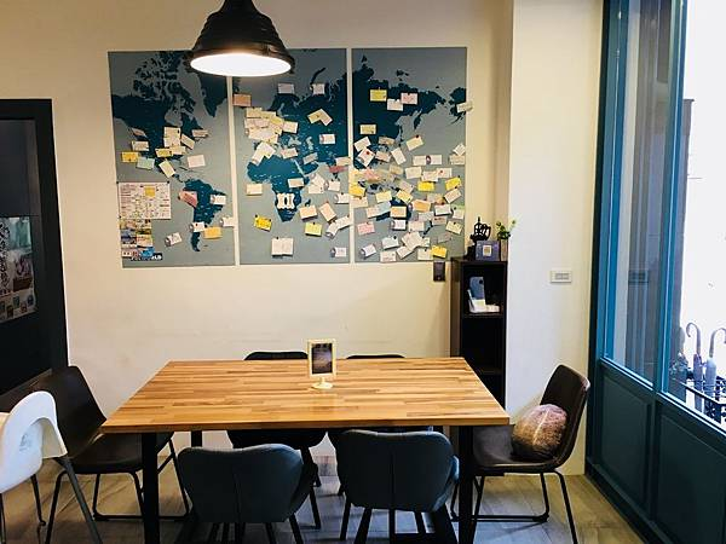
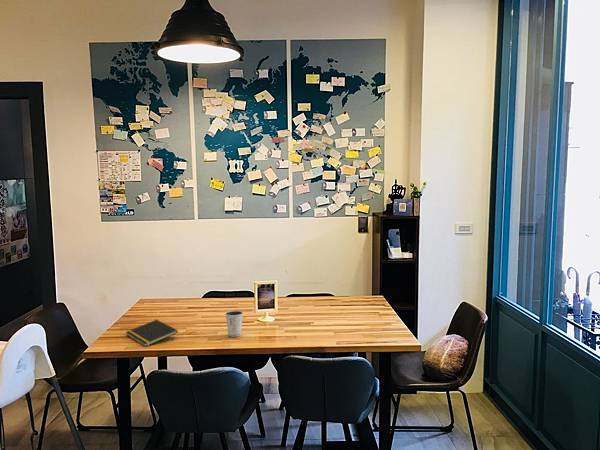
+ notepad (151, 332)
+ dixie cup (234, 324)
